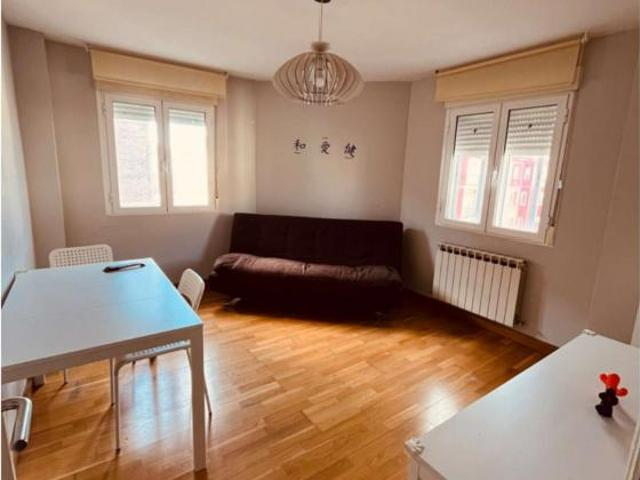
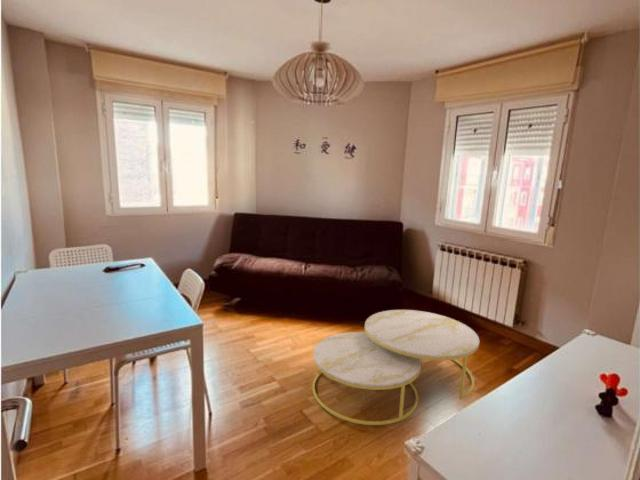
+ coffee table (395, 356)
